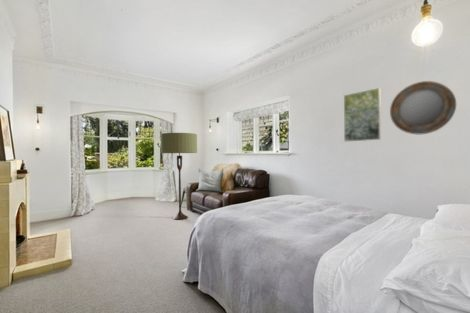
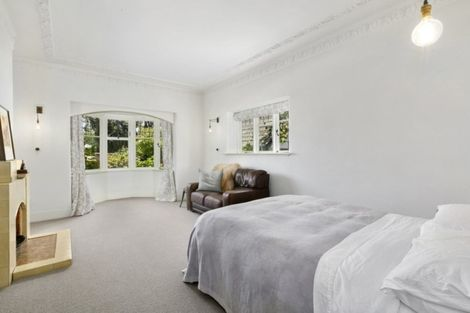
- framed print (361, 116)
- floor lamp (179, 175)
- home mirror (420, 108)
